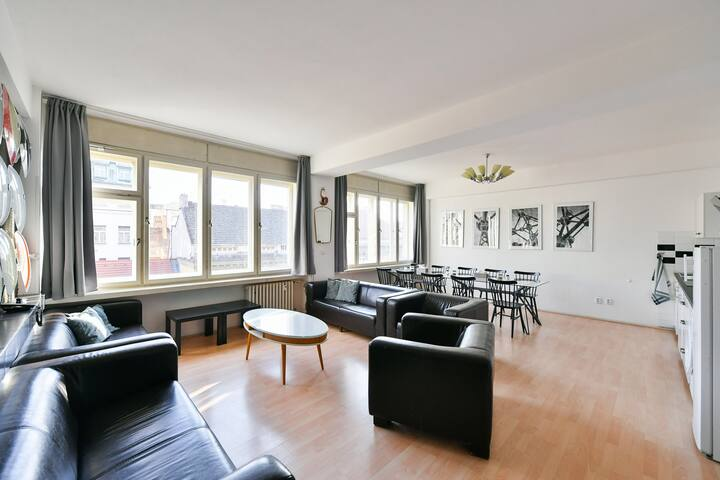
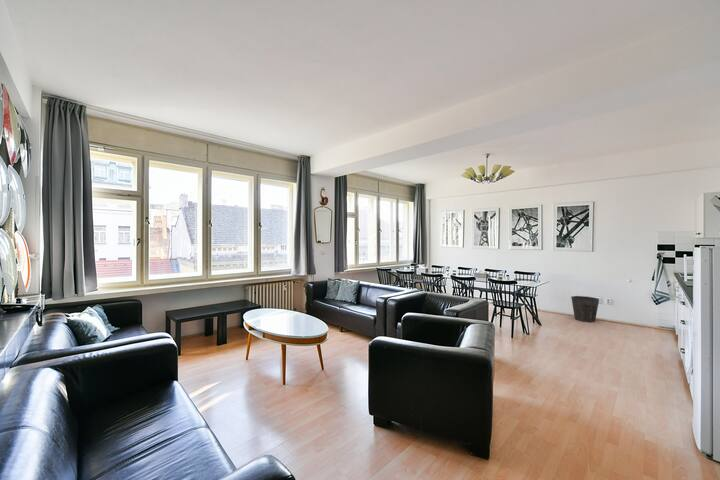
+ waste bin (584, 308)
